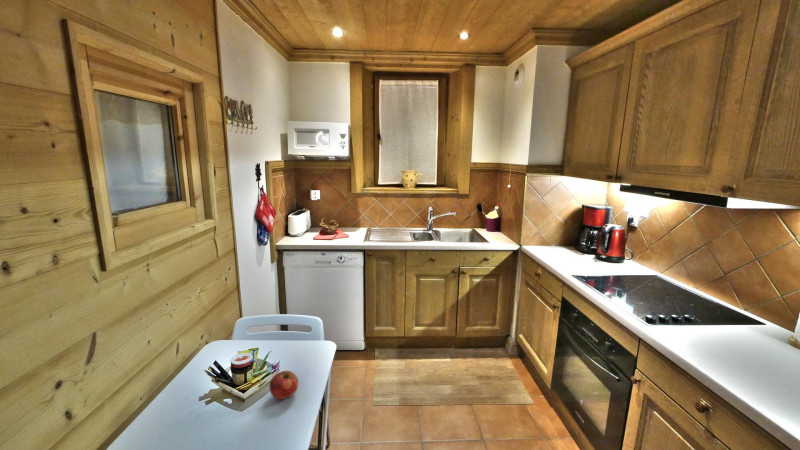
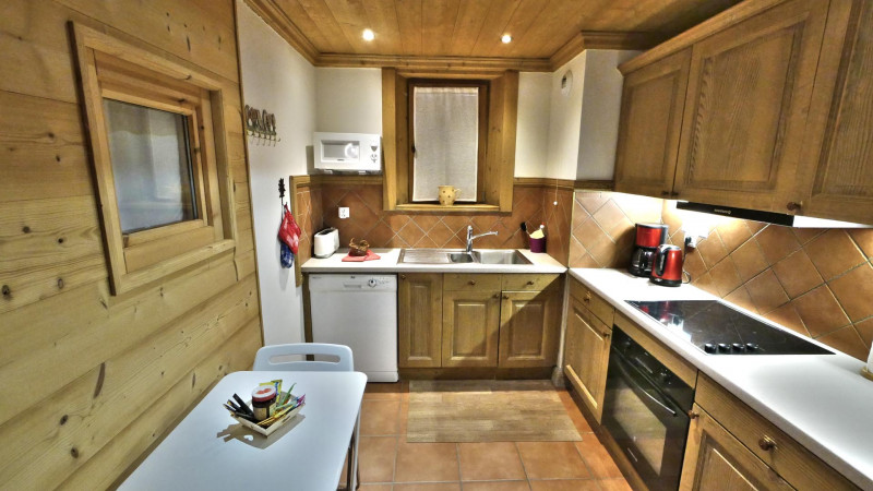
- fruit (284, 384)
